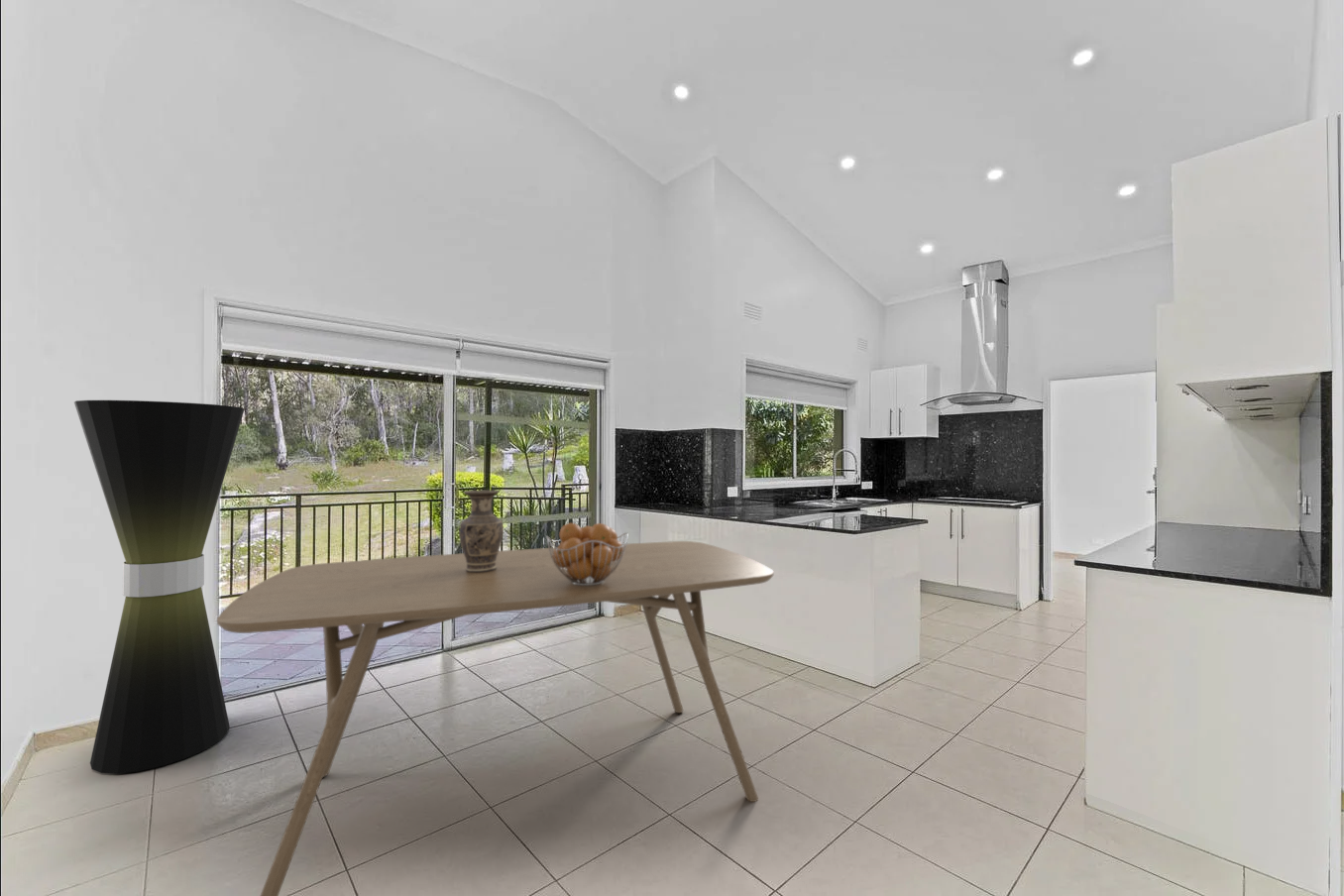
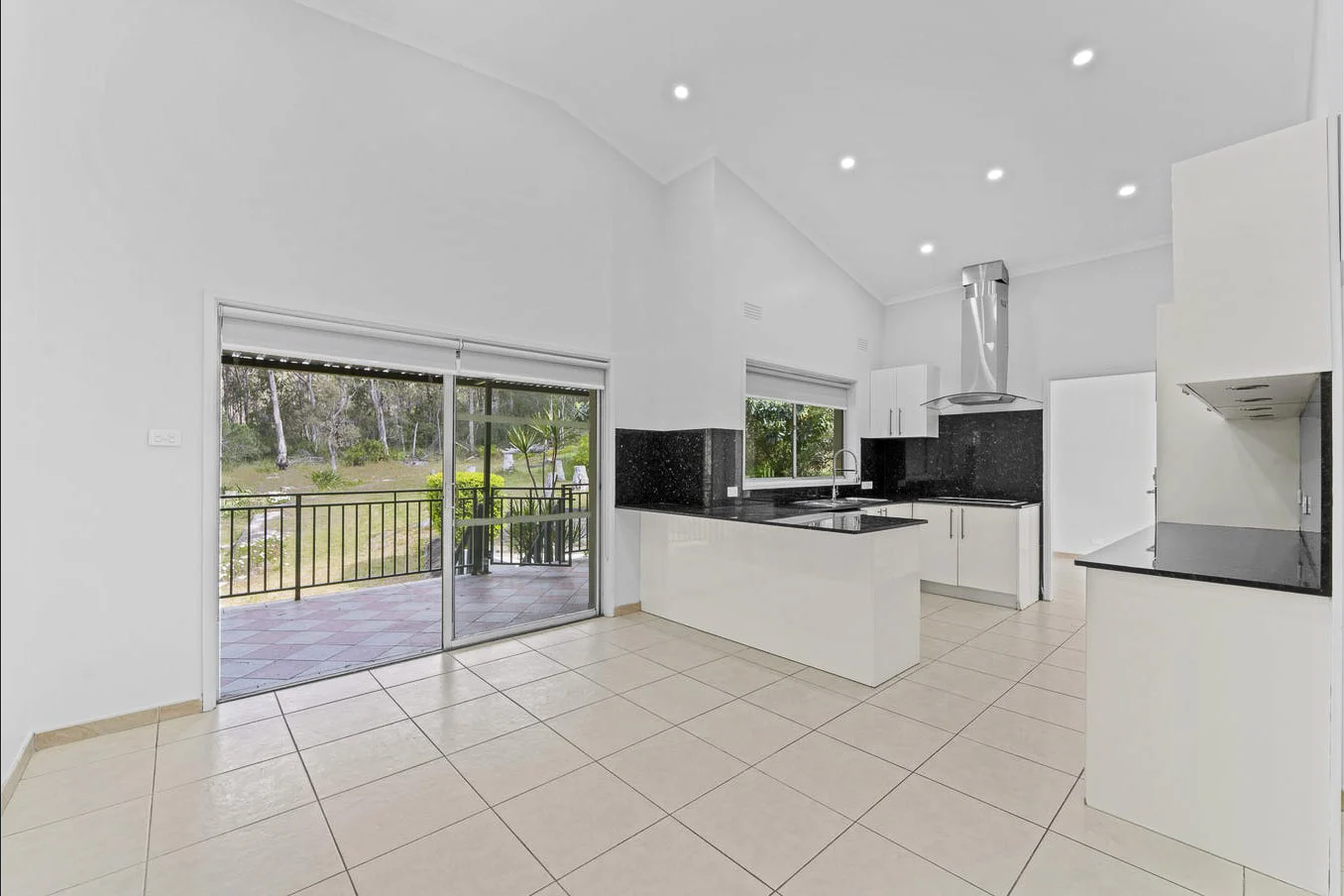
- dining table (520, 610)
- fruit basket (588, 551)
- vase (481, 529)
- floor lamp (165, 575)
